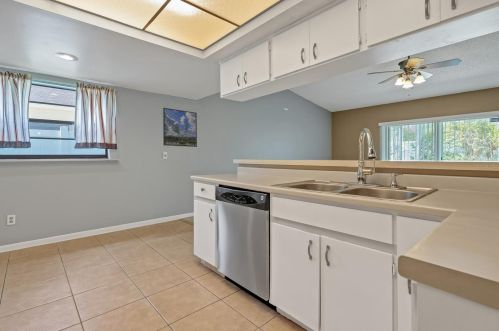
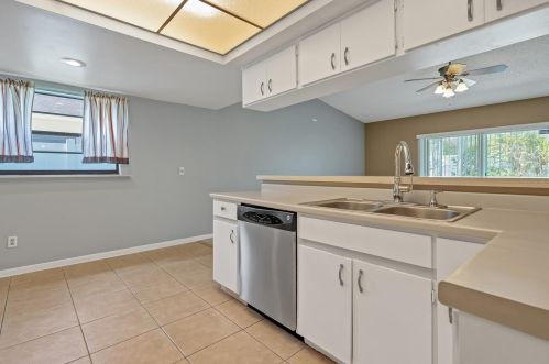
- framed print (180, 128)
